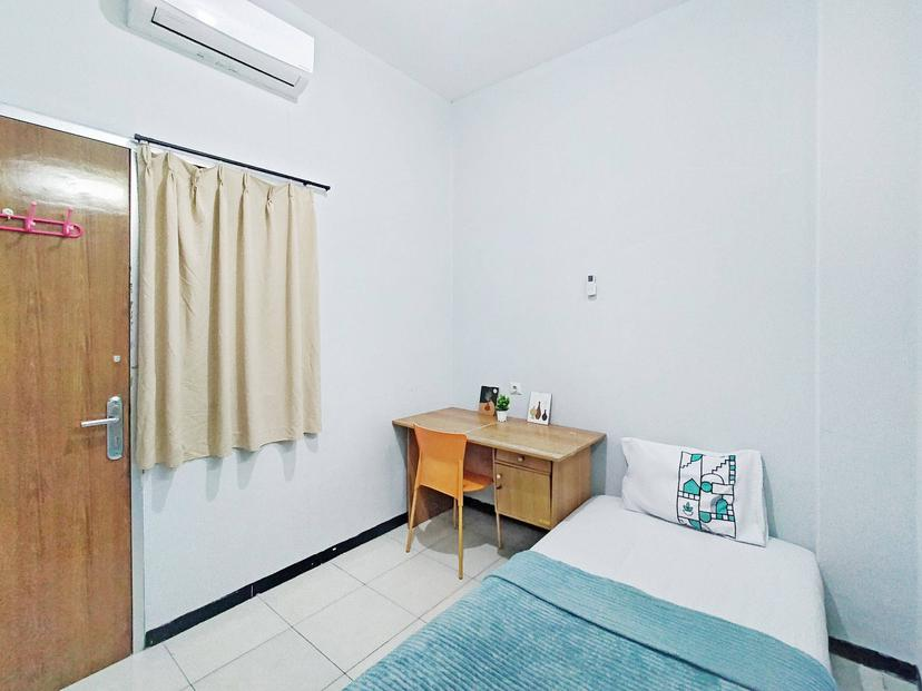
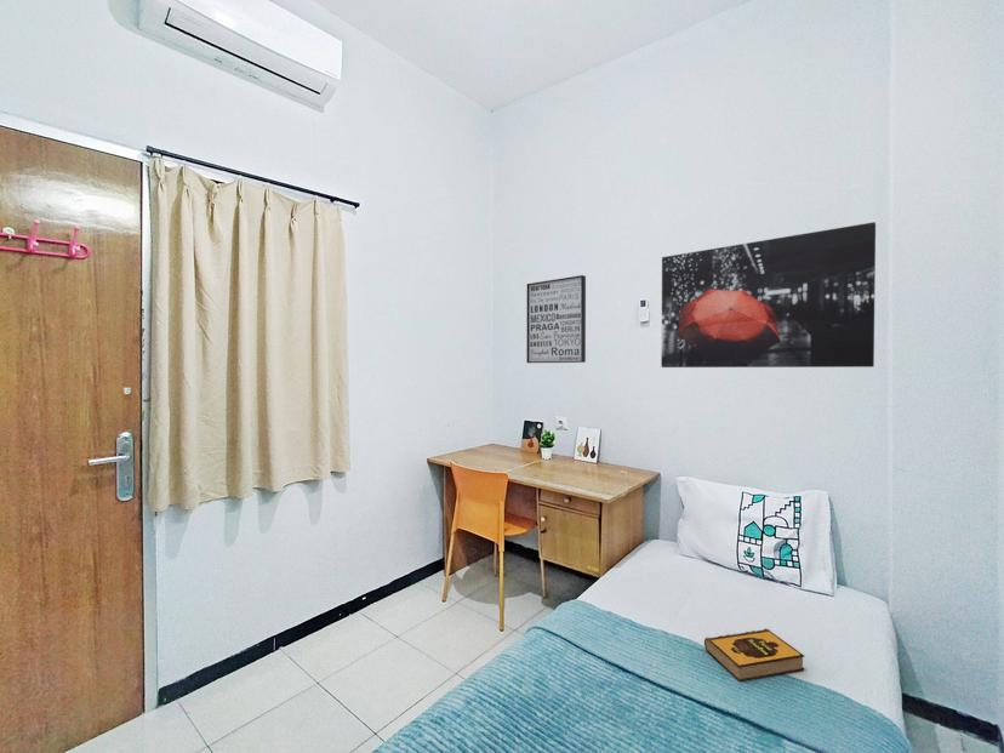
+ wall art (754, 304)
+ wall art (554, 321)
+ hardback book (752, 651)
